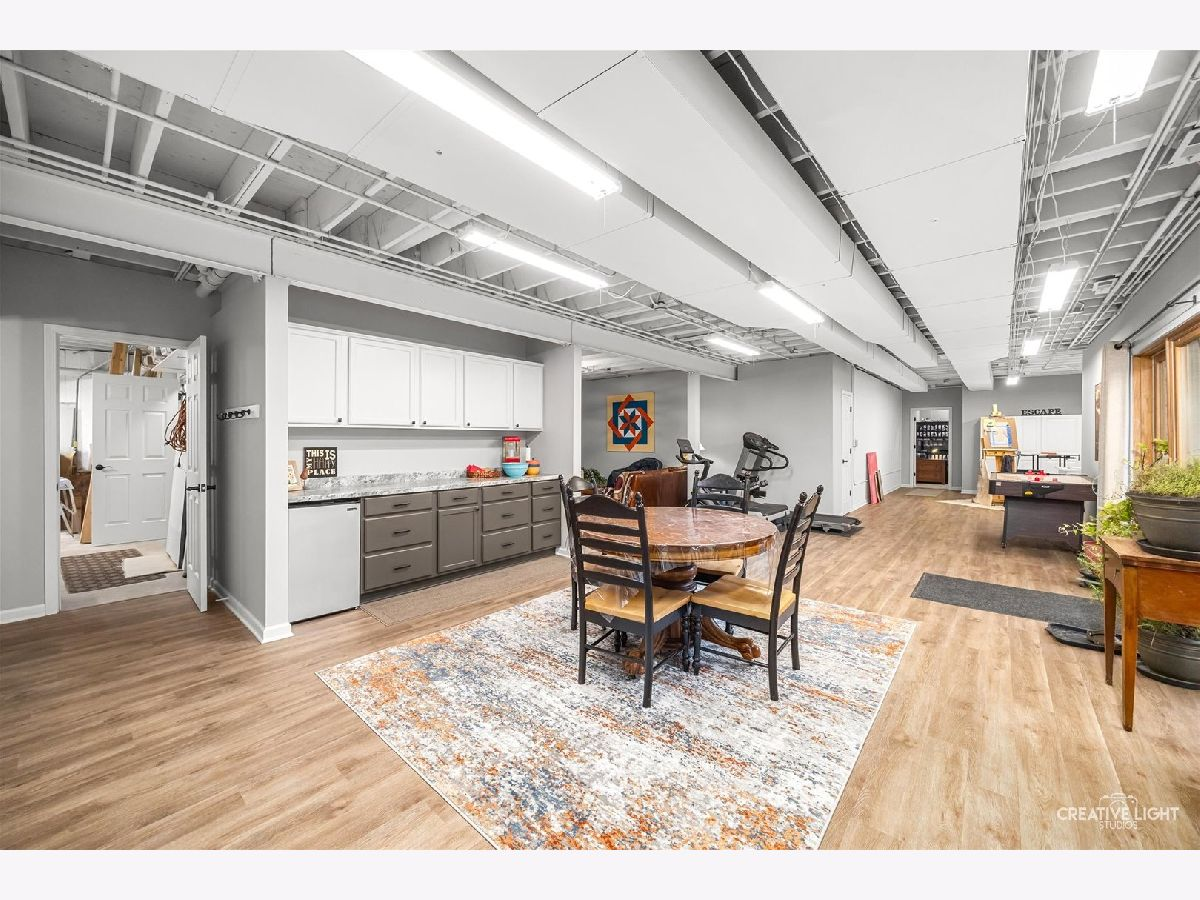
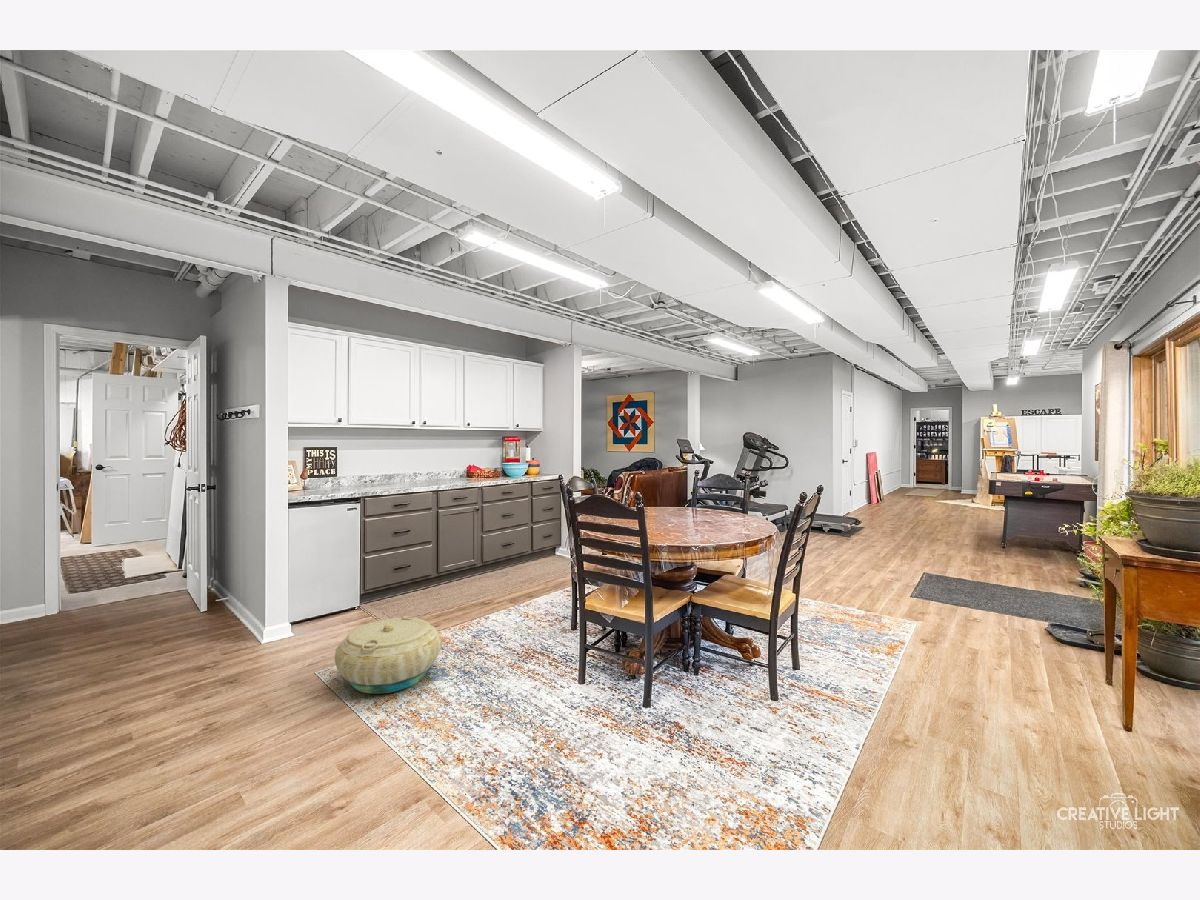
+ basket (390, 651)
